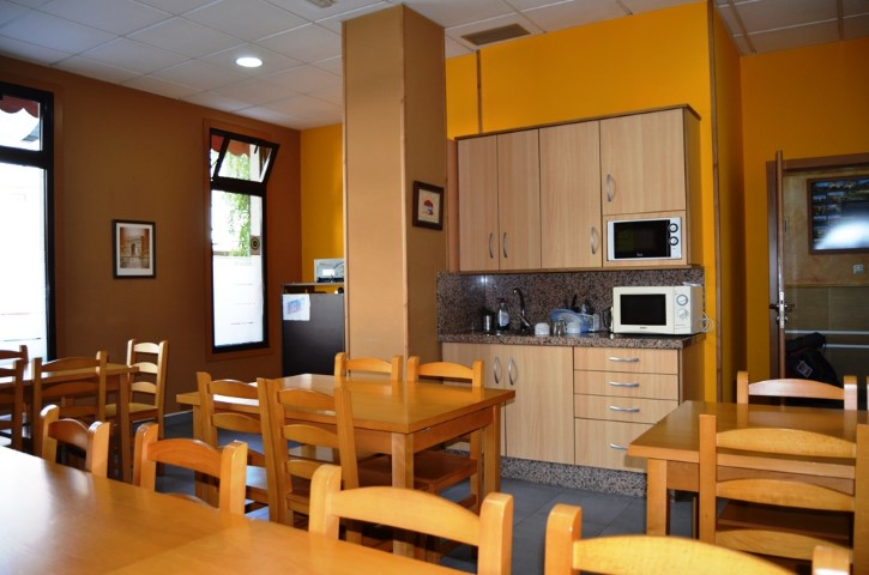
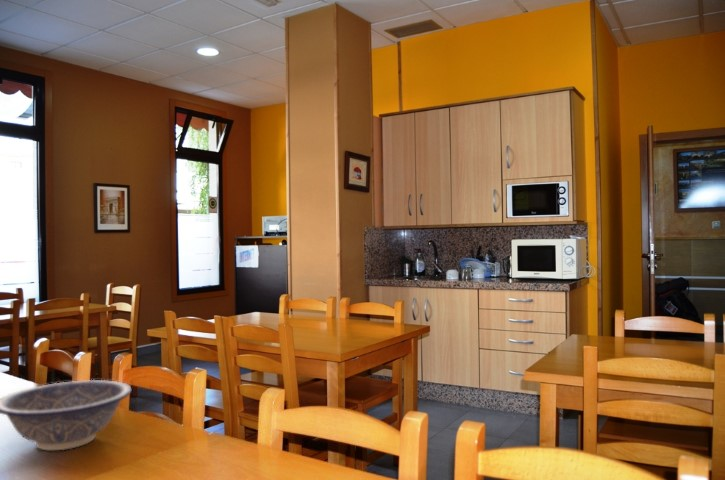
+ decorative bowl (66, 418)
